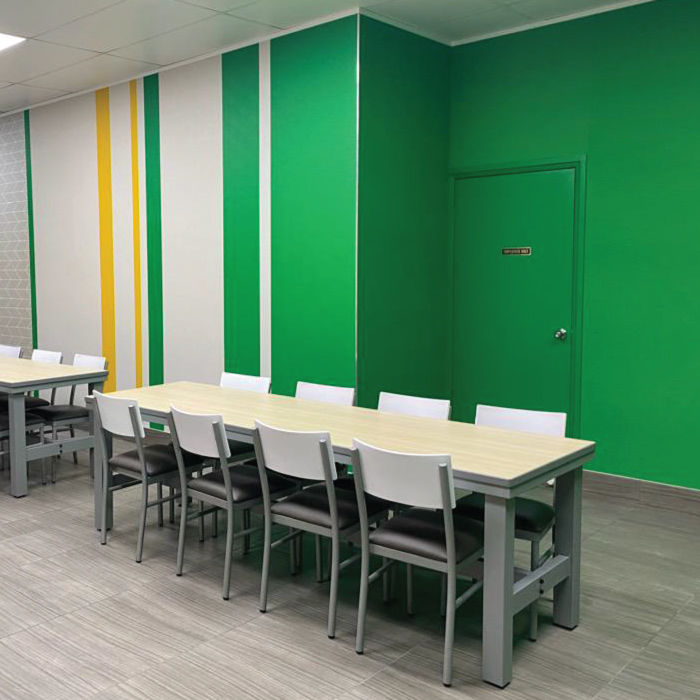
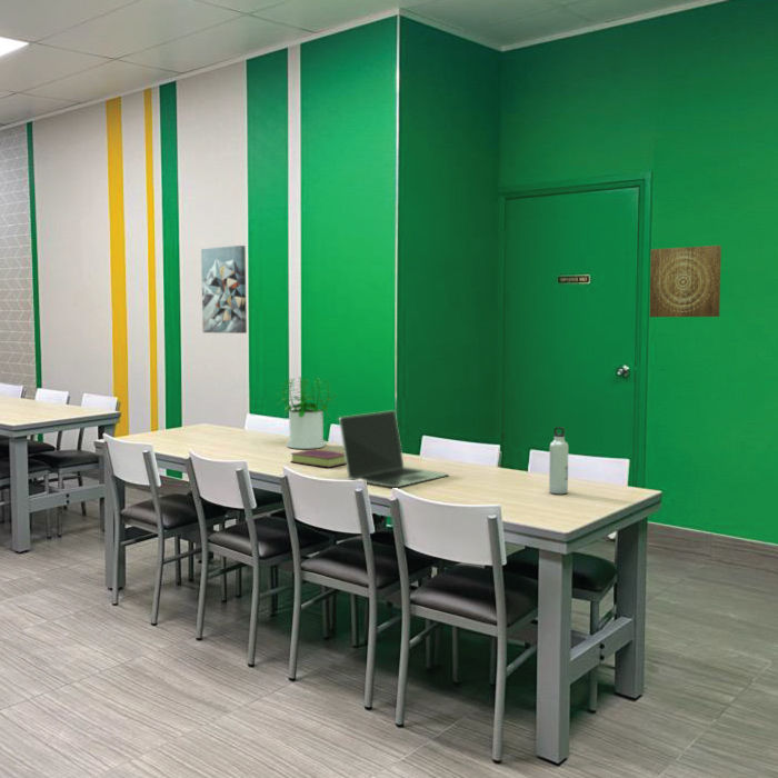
+ book (321, 457)
+ potted plant (305, 410)
+ laptop (395, 446)
+ wall art (684, 282)
+ water bottle (558, 459)
+ wall art (223, 290)
